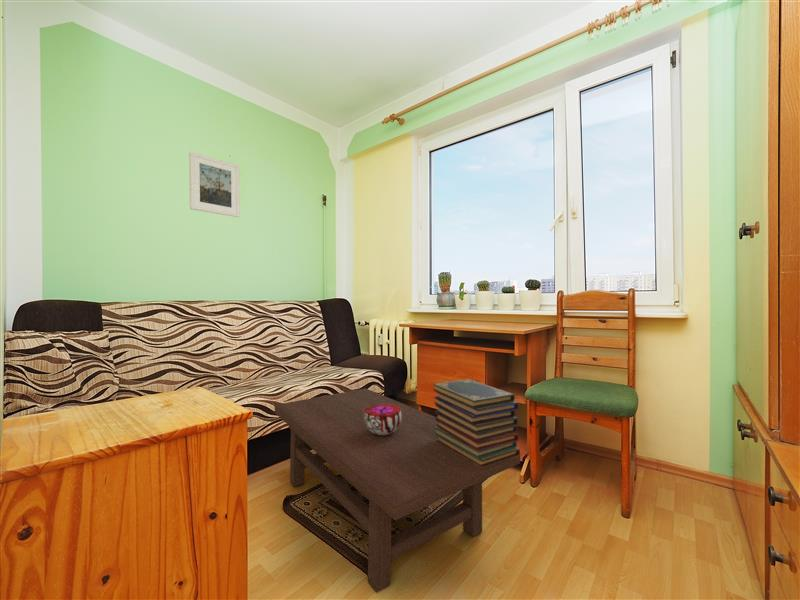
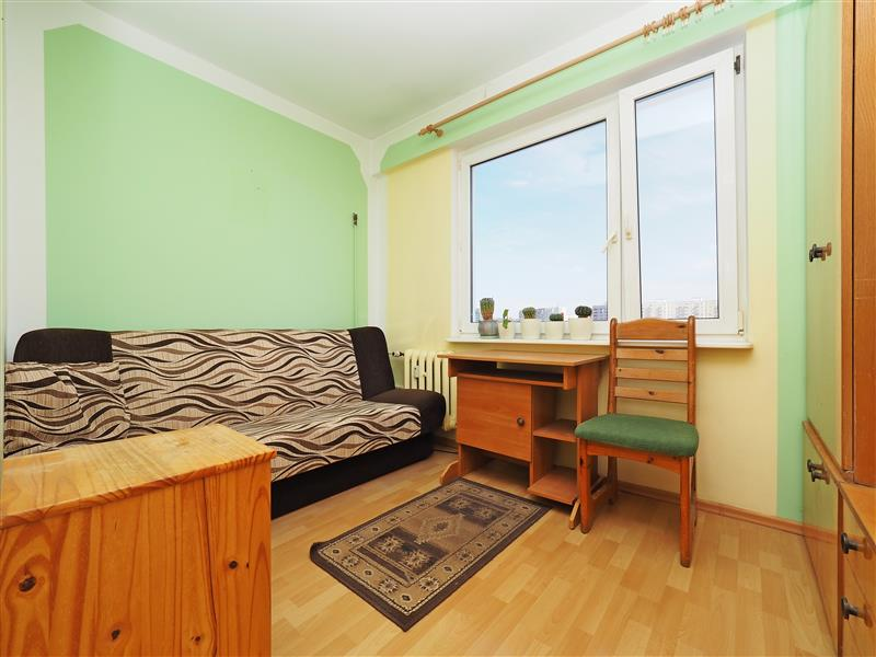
- decorative bowl (382, 420)
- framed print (215, 186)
- book stack (472, 417)
- coffee table (375, 464)
